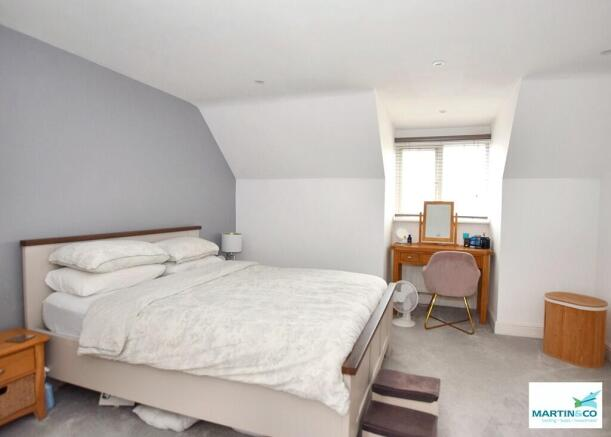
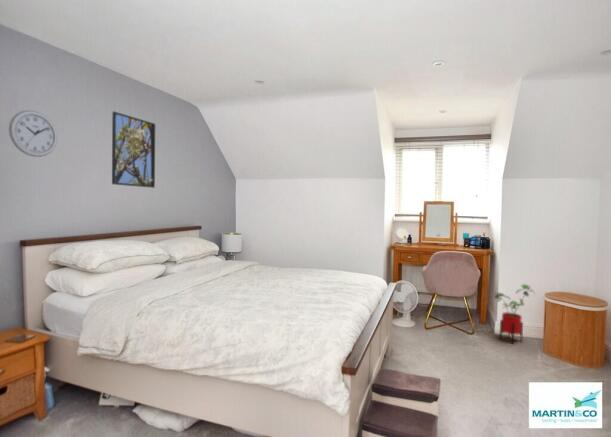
+ wall clock (35, 133)
+ house plant (514, 312)
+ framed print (134, 152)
